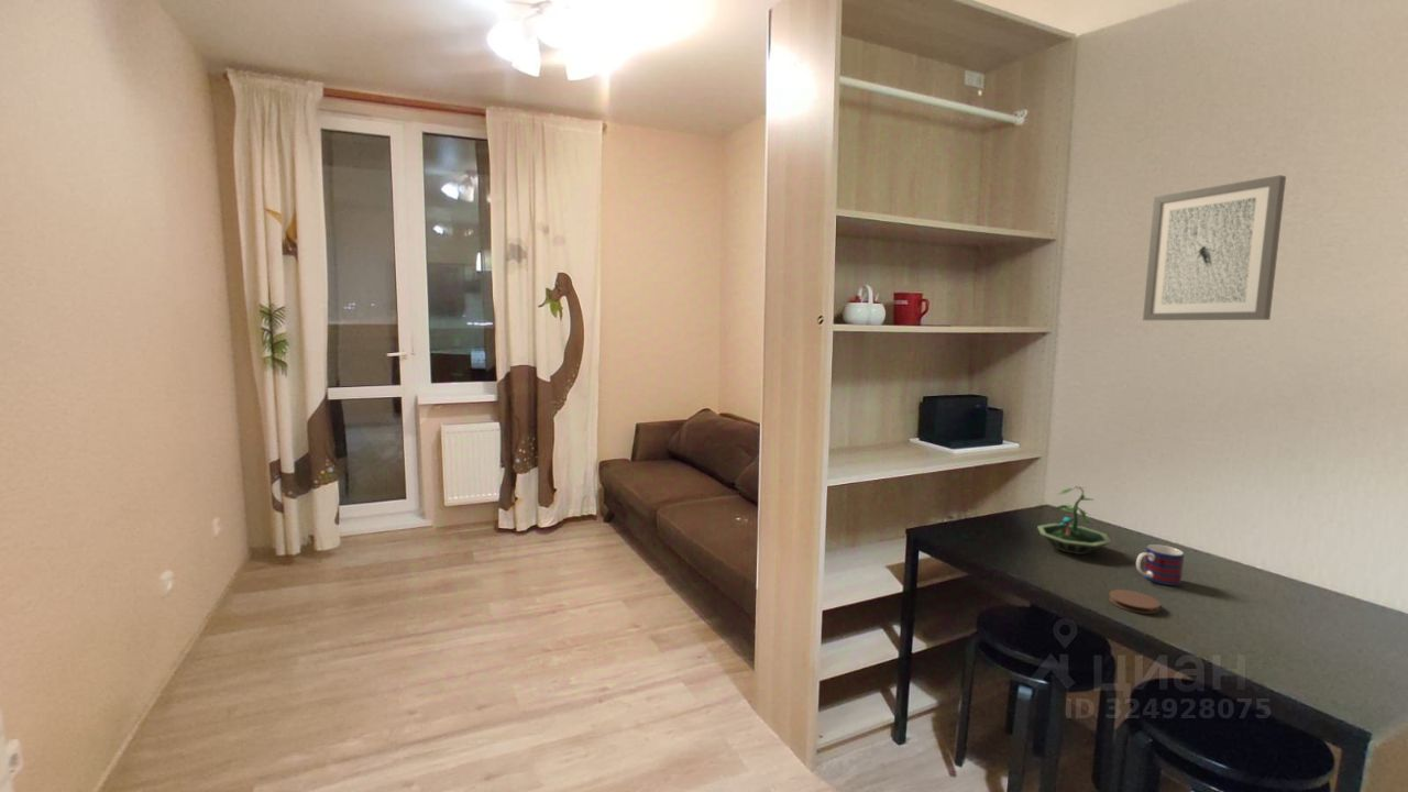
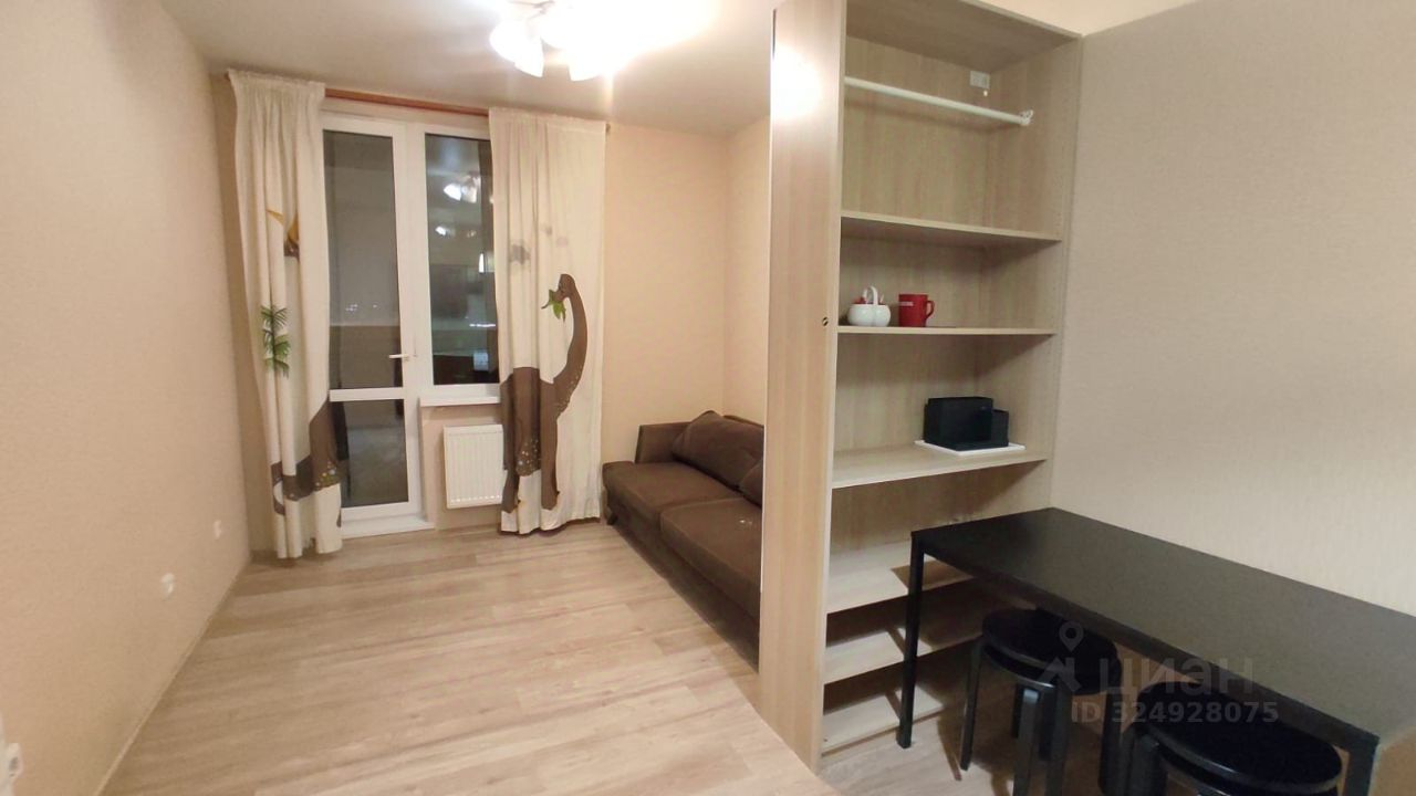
- coaster (1133, 601)
- mug (1156, 564)
- terrarium (1077, 501)
- wall art (1208, 254)
